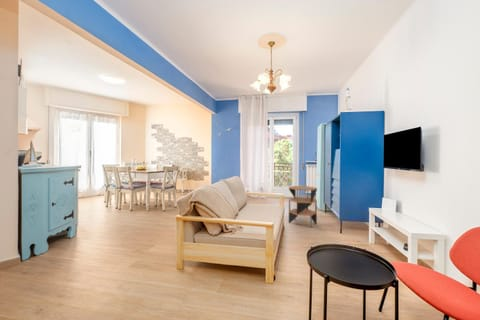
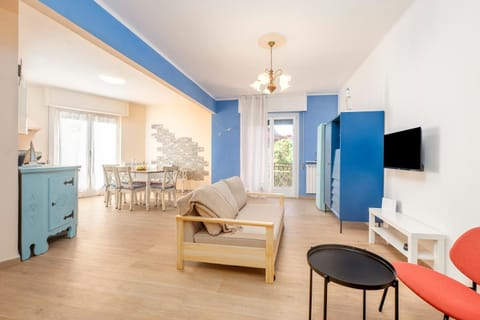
- side table (302, 205)
